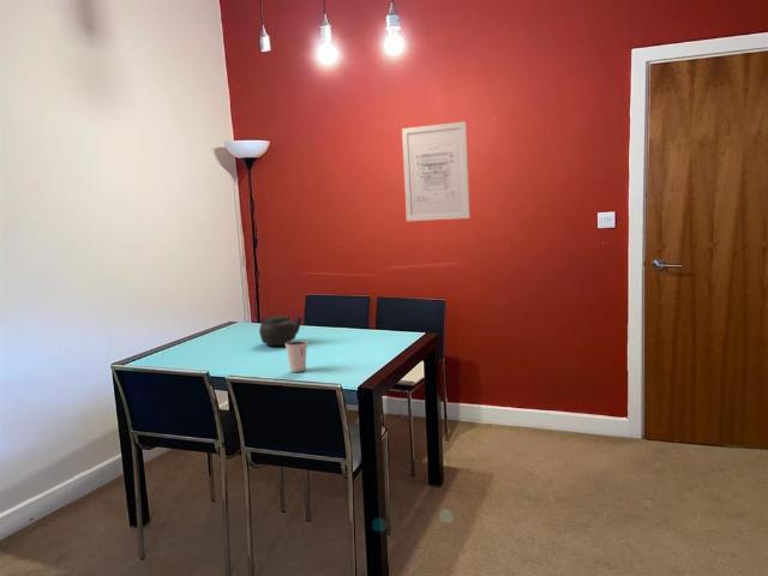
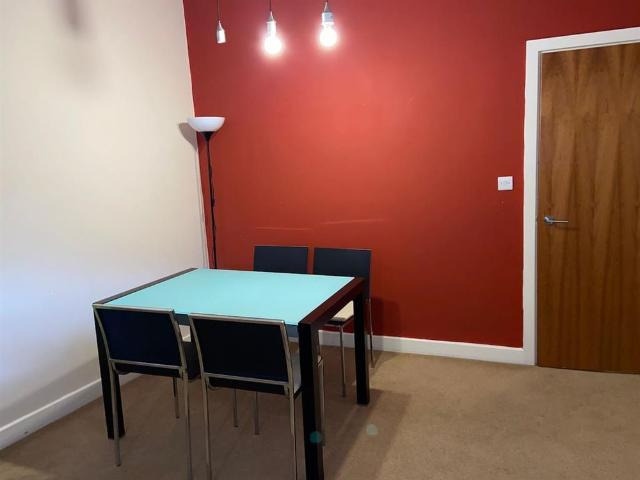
- teapot (281, 330)
- wall art (434, 173)
- dixie cup (296, 356)
